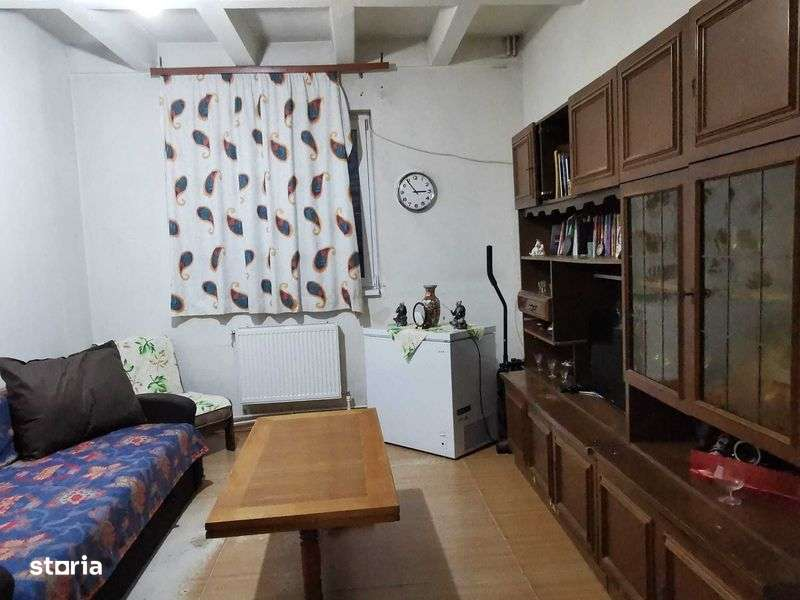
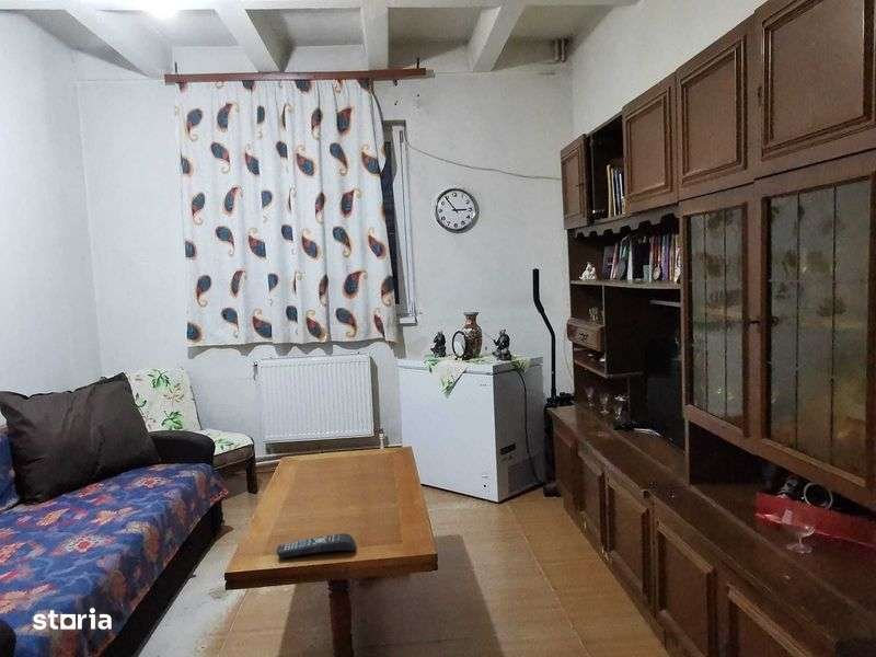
+ remote control (316, 545)
